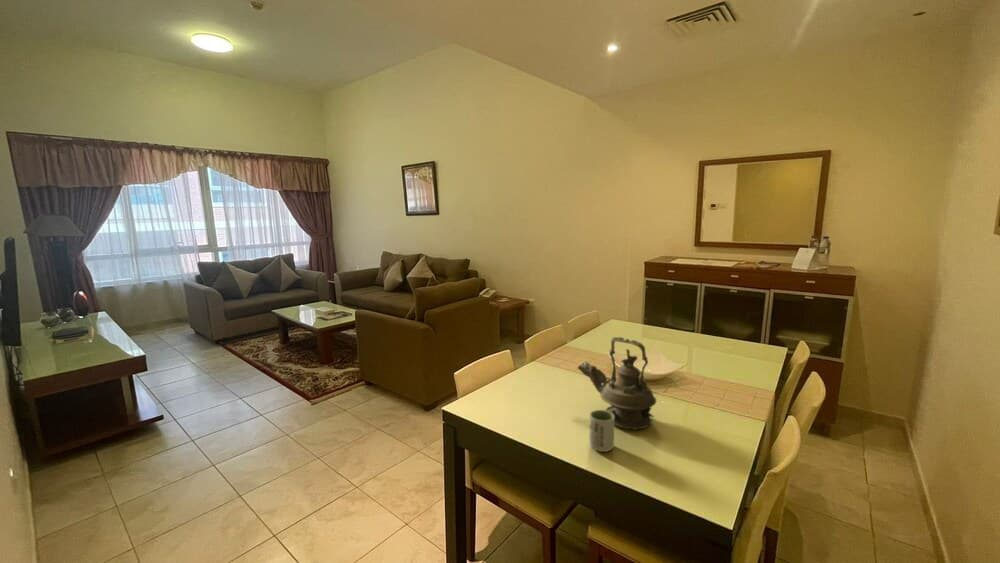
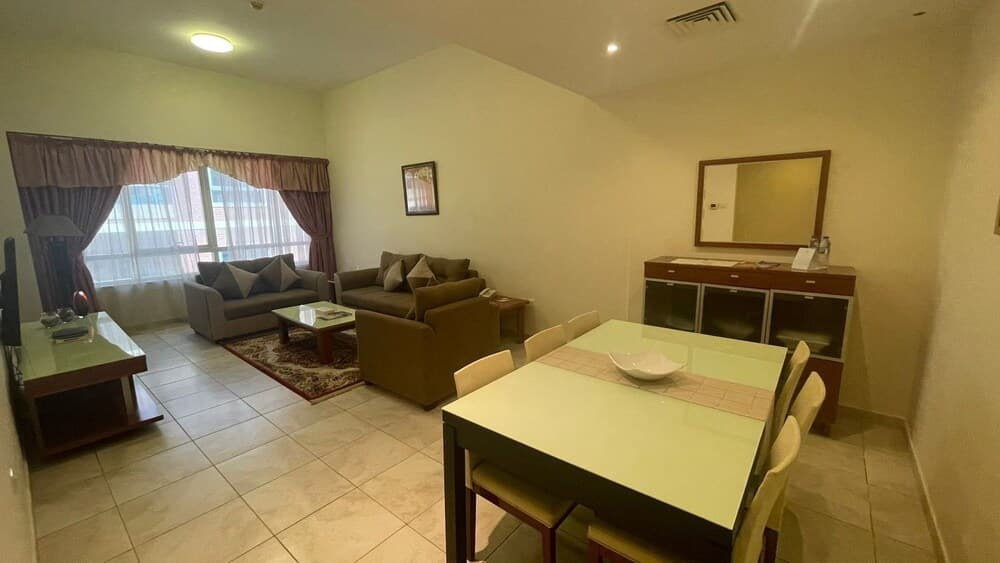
- teapot (613, 375)
- cup (601, 431)
